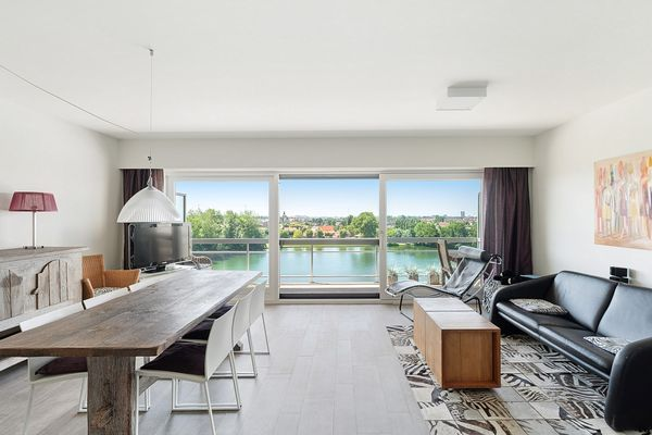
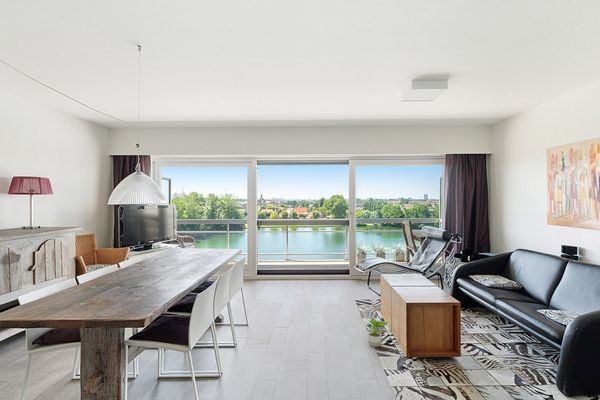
+ potted plant (377, 331)
